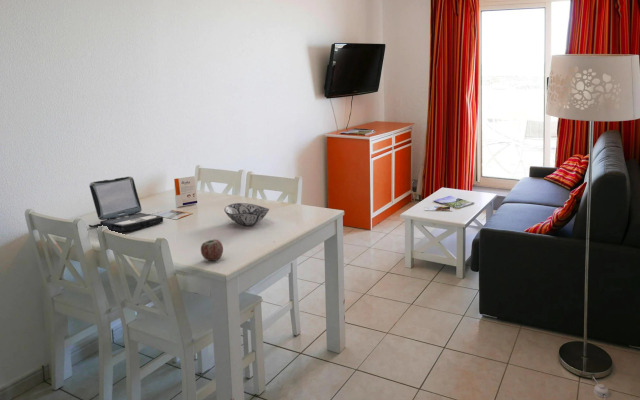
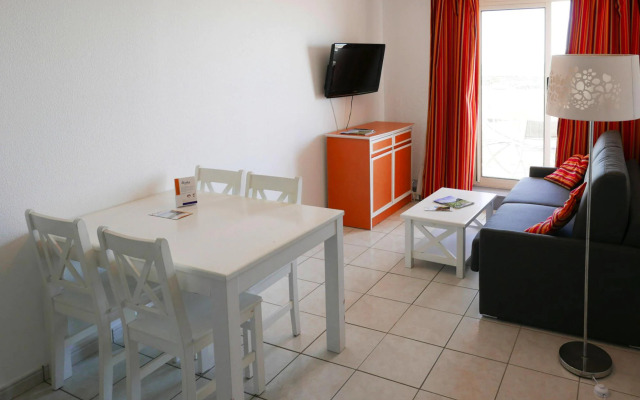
- laptop (125, 202)
- decorative bowl (247, 215)
- apple (211, 250)
